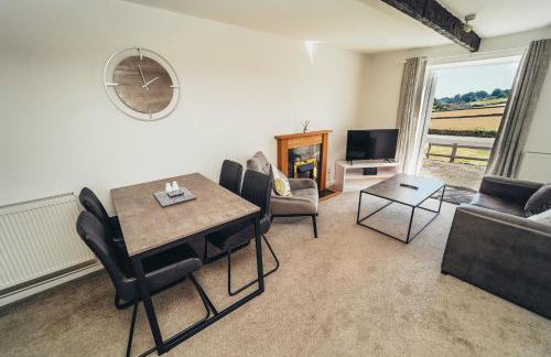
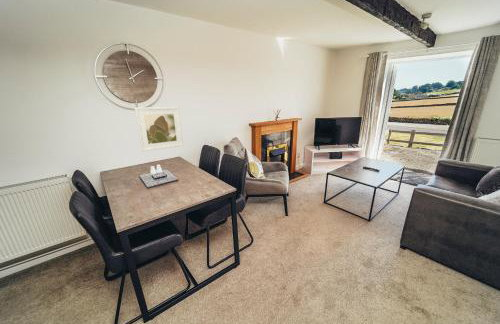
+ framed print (161, 128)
